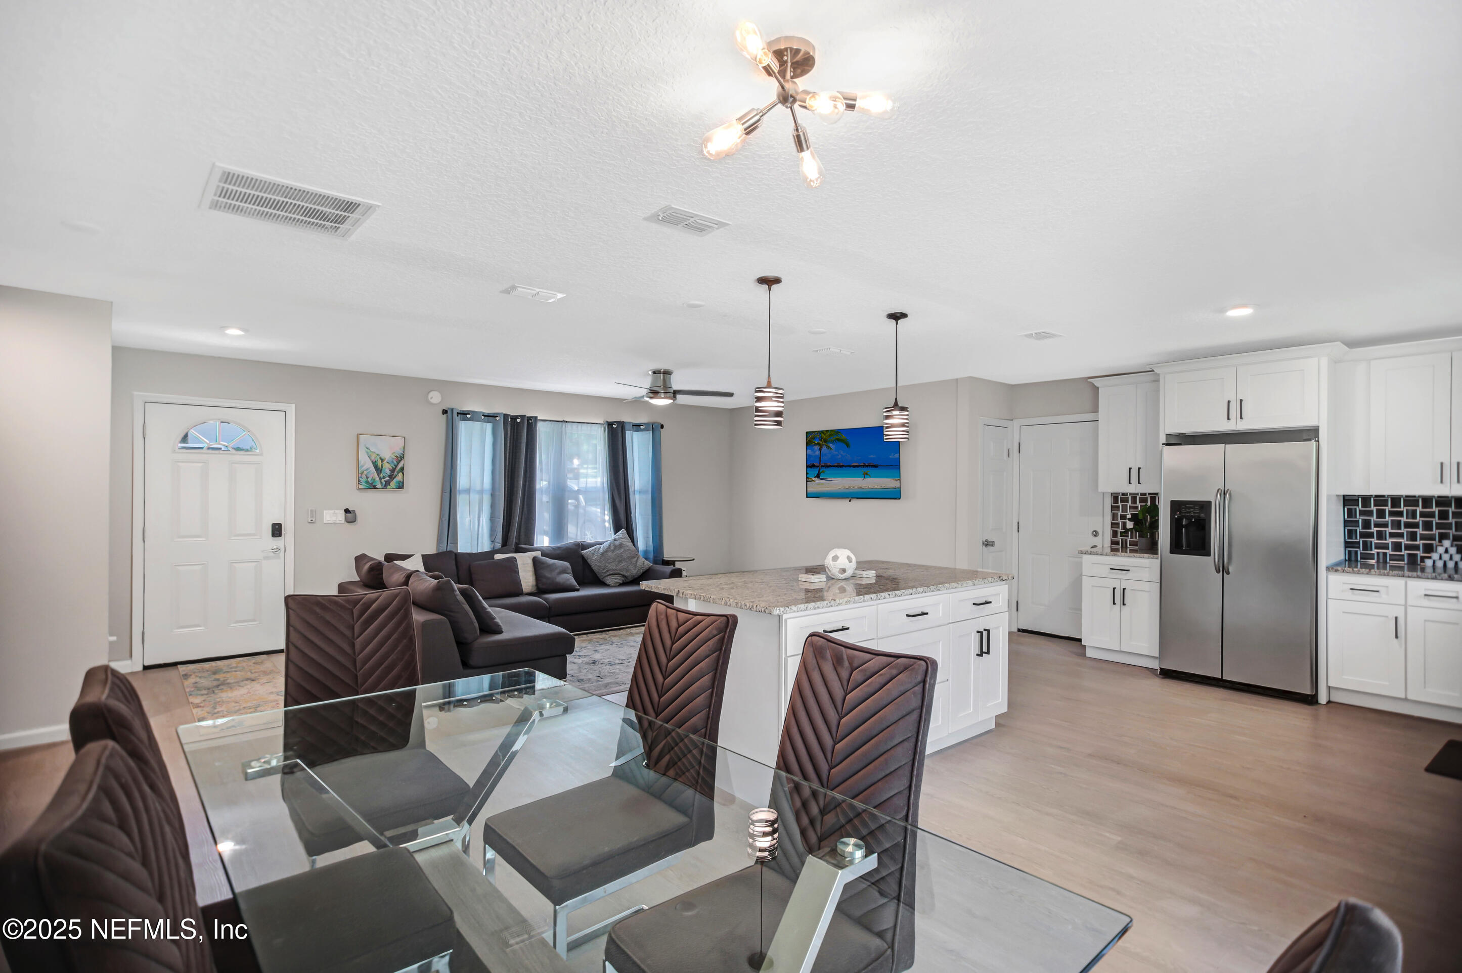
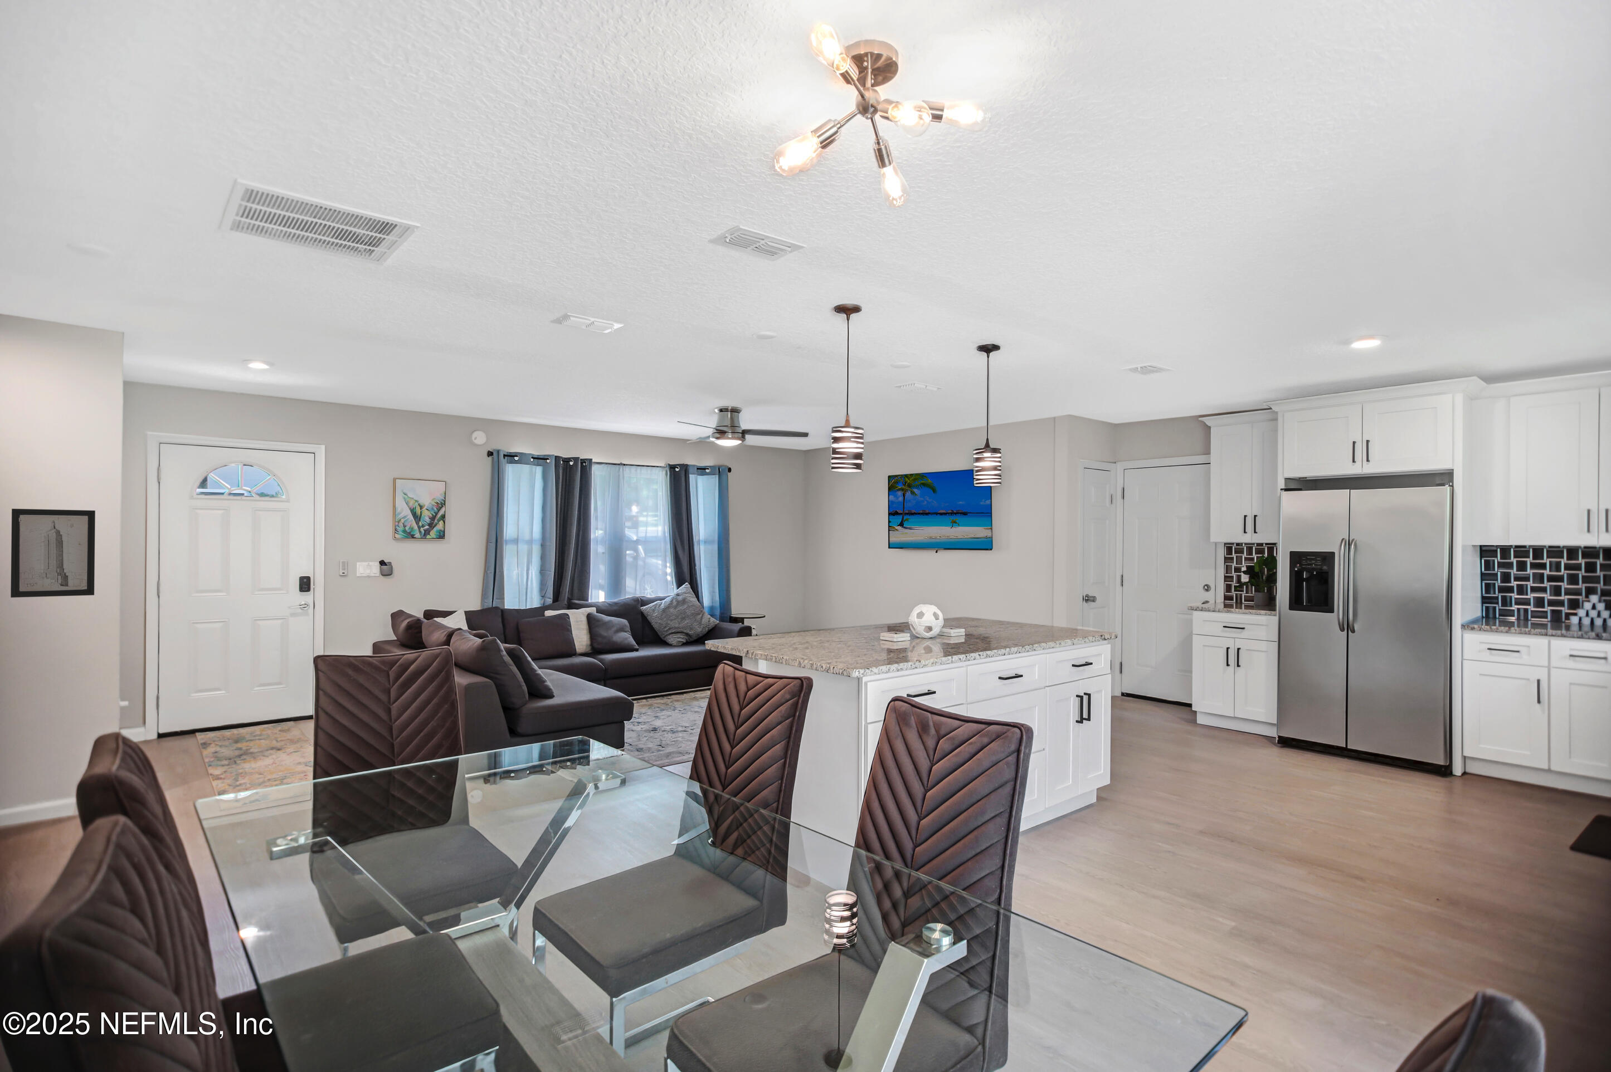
+ wall art (54, 553)
